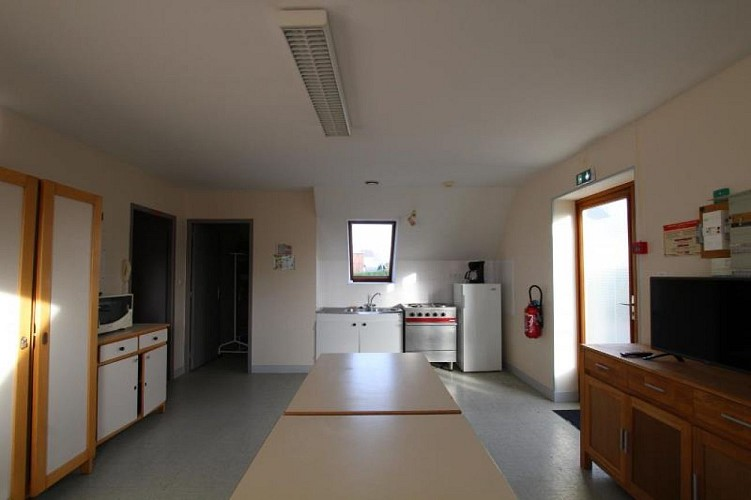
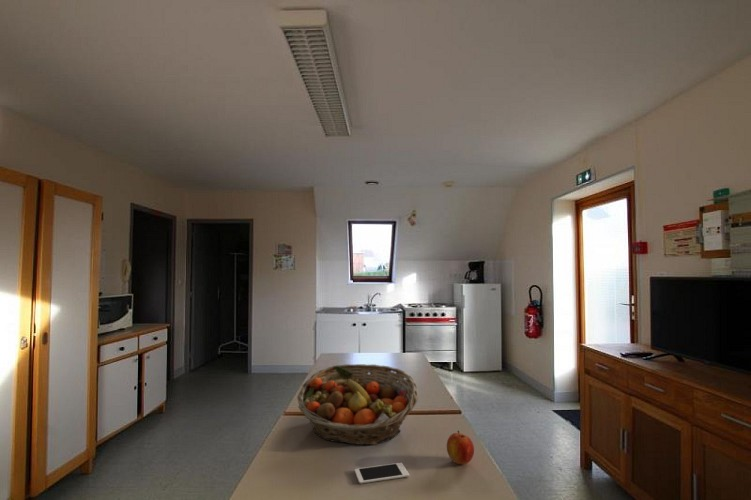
+ cell phone (381, 472)
+ fruit basket (357, 401)
+ apple (460, 446)
